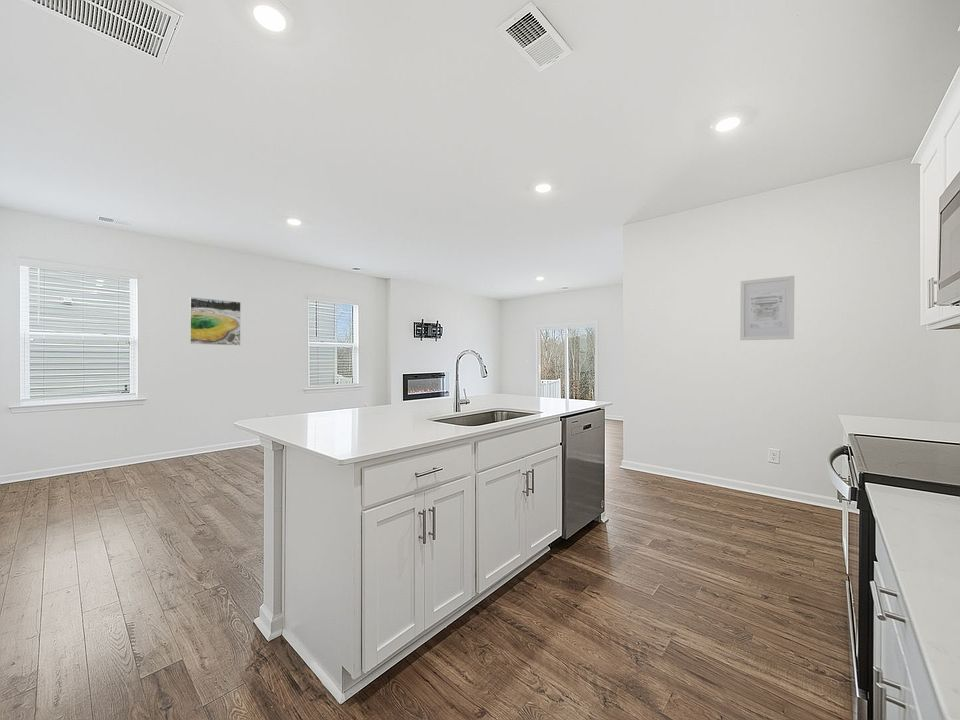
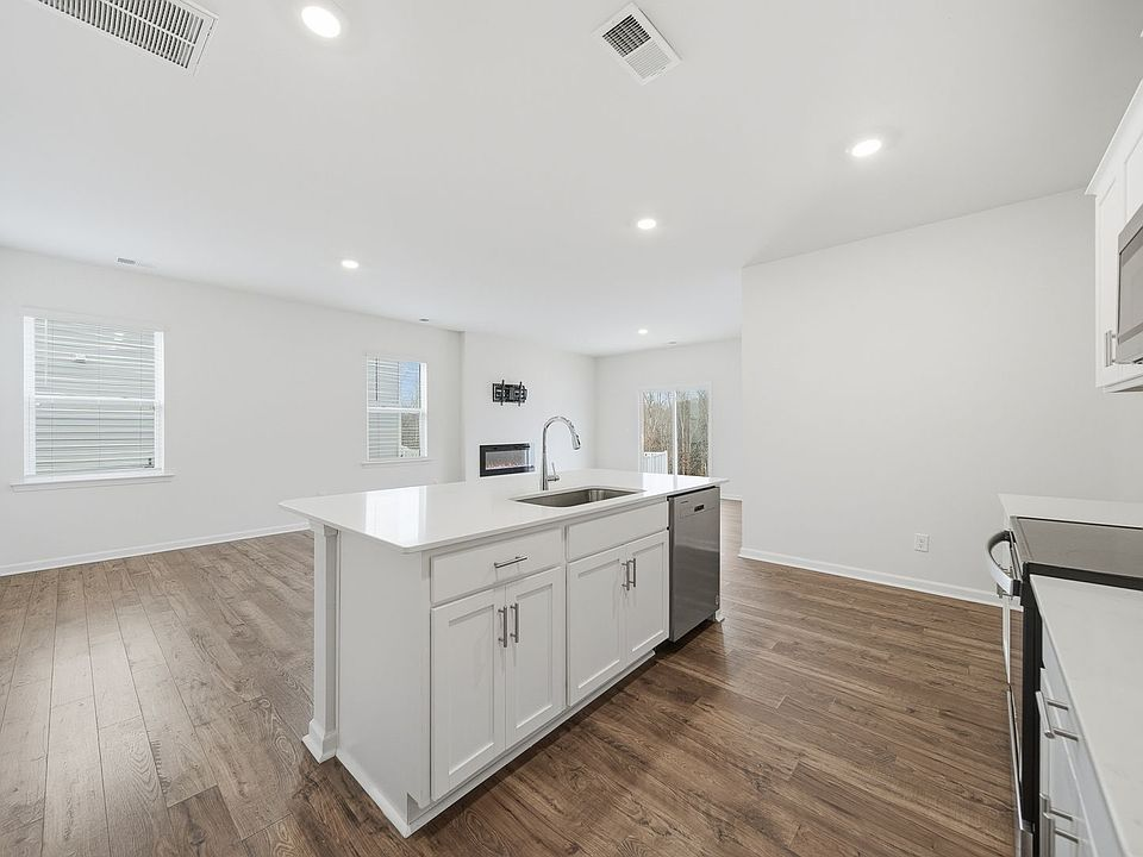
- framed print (216, 322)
- wall art (766, 309)
